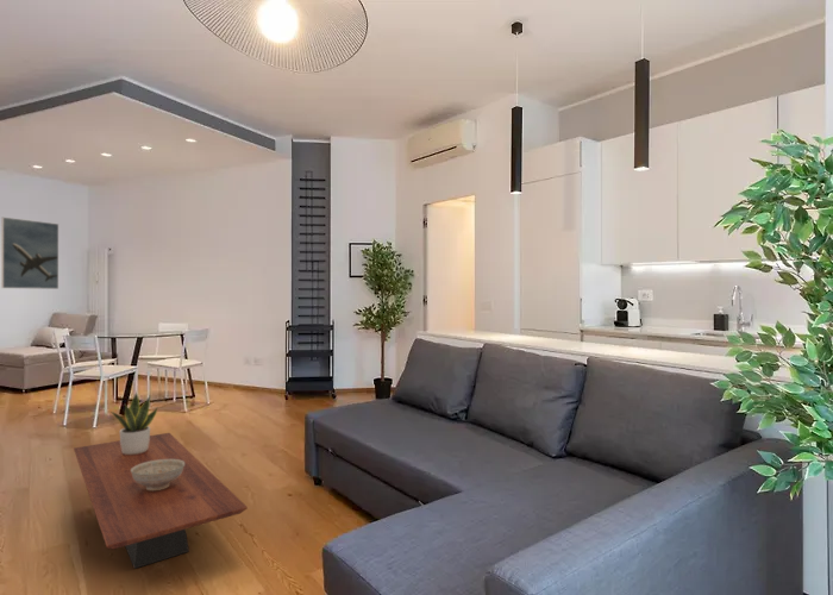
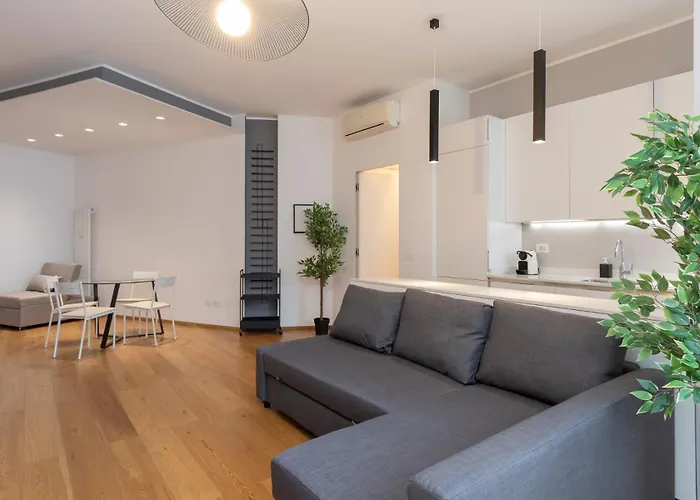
- coffee table (146, 501)
- decorative bowl (158, 475)
- potted plant (133, 420)
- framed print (31, 255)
